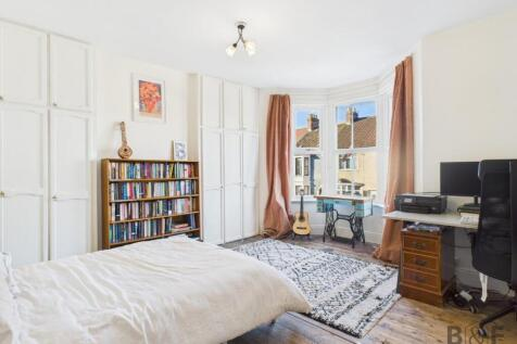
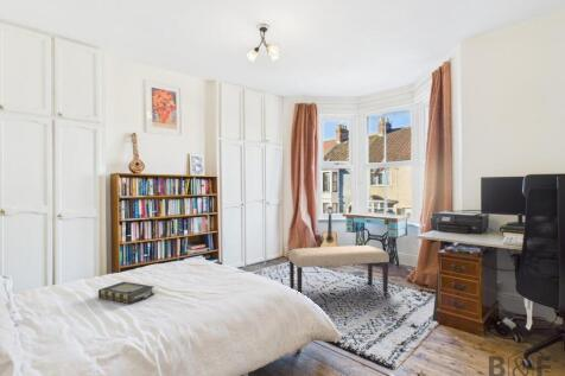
+ book (128, 291)
+ bench (337, 265)
